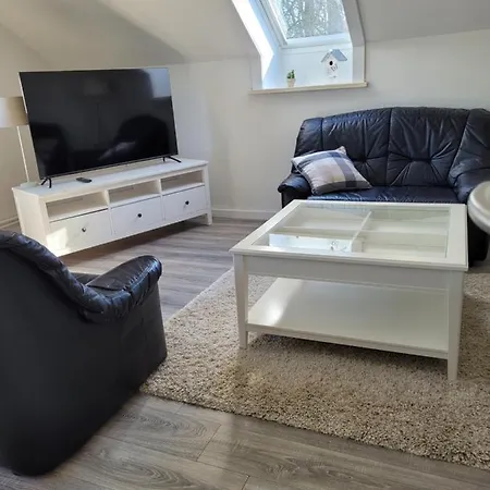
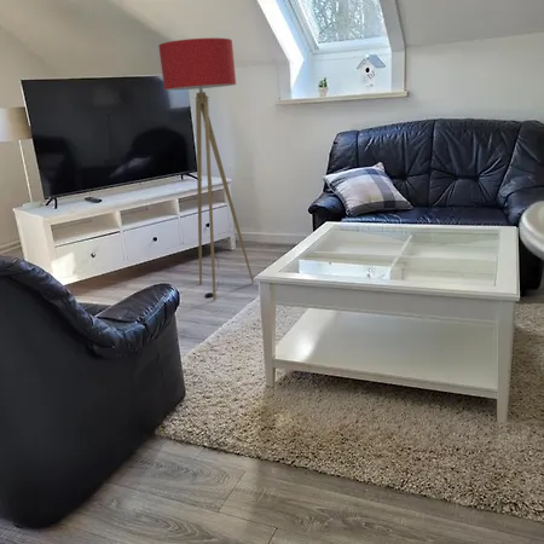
+ floor lamp (209, 174)
